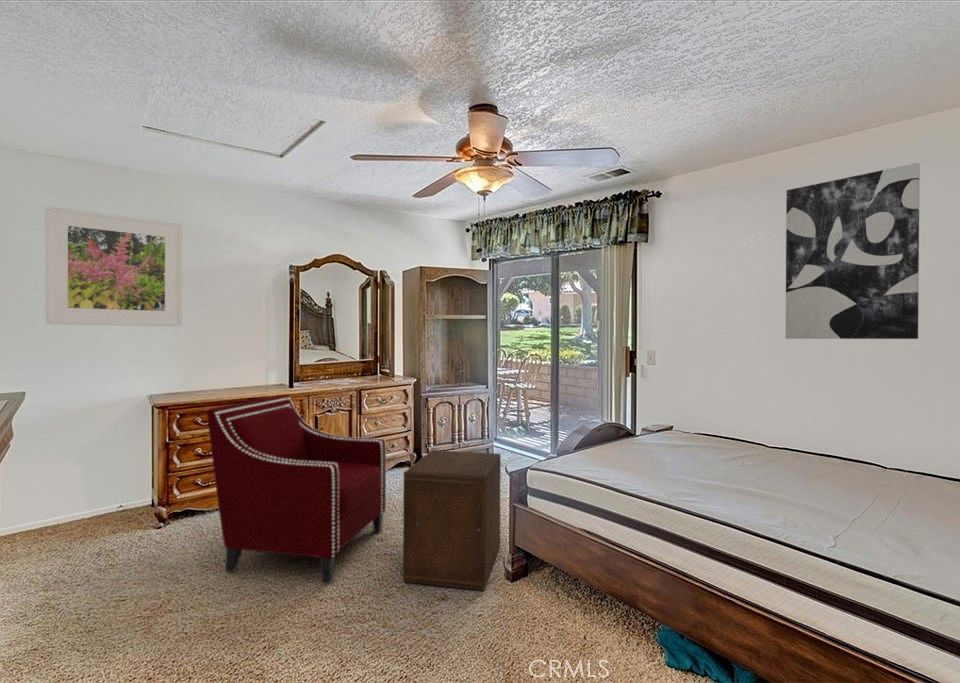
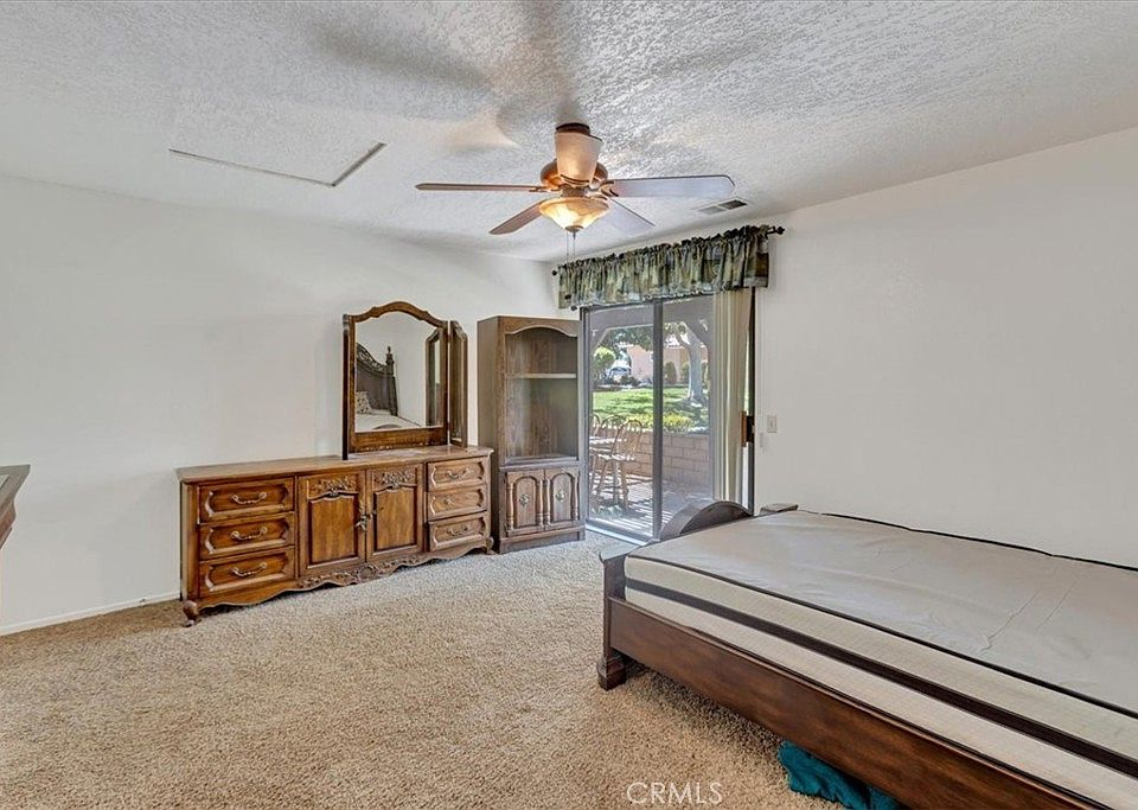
- wall art (847, 258)
- armchair (304, 476)
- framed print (118, 270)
- nightstand (455, 512)
